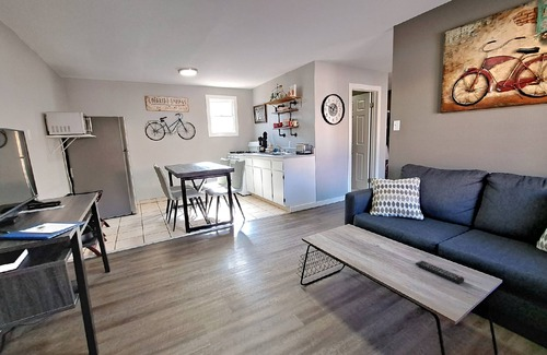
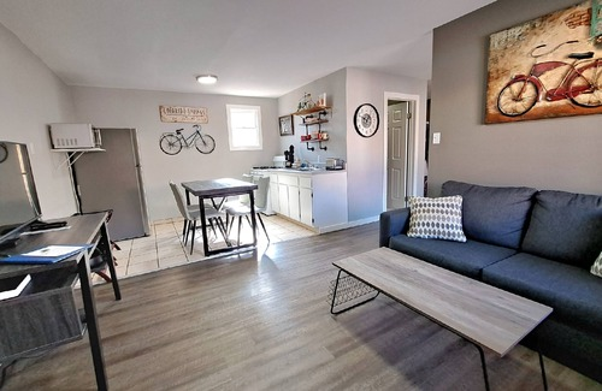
- remote control (438, 271)
